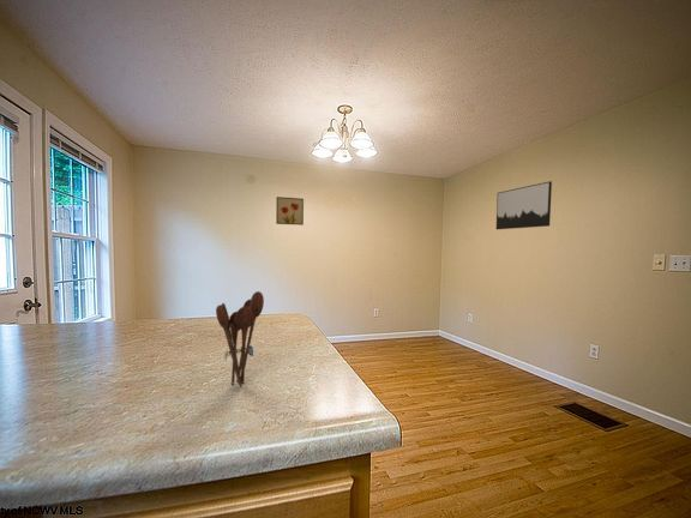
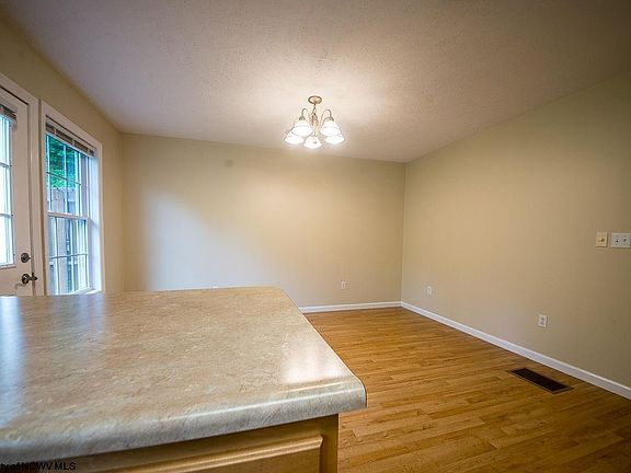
- wall art (521, 207)
- wall art (289, 211)
- utensil holder (242, 338)
